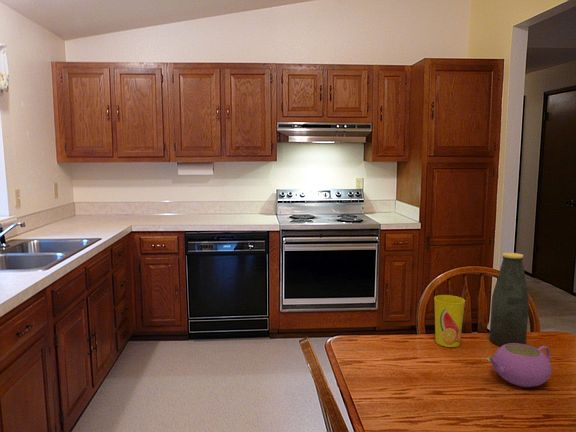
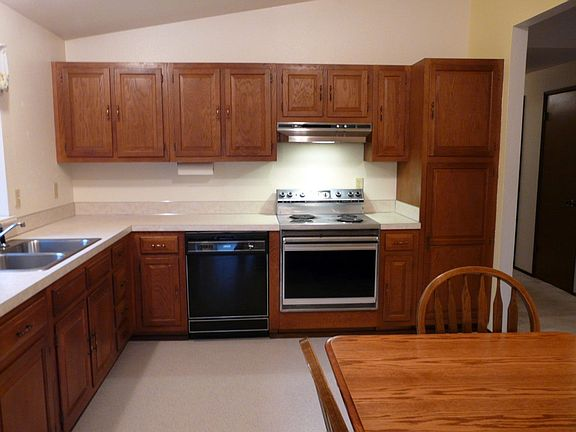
- cup (448, 320)
- teapot (519, 365)
- bottle (510, 298)
